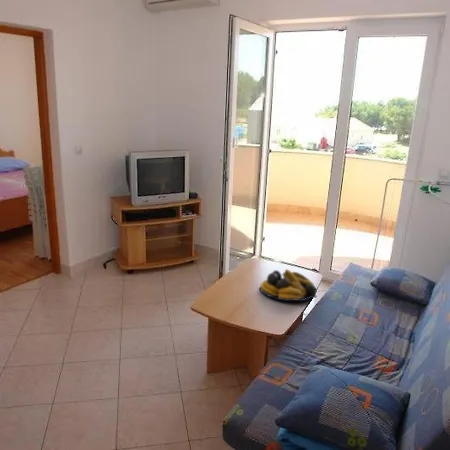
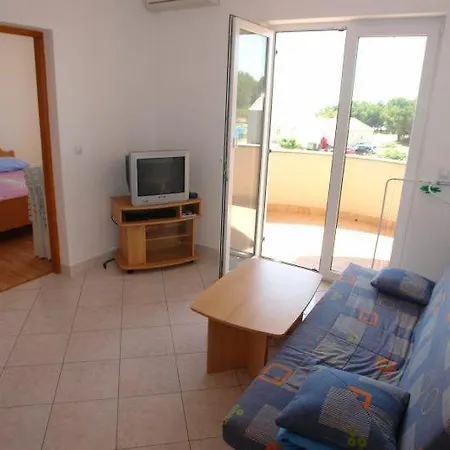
- fruit bowl (288, 281)
